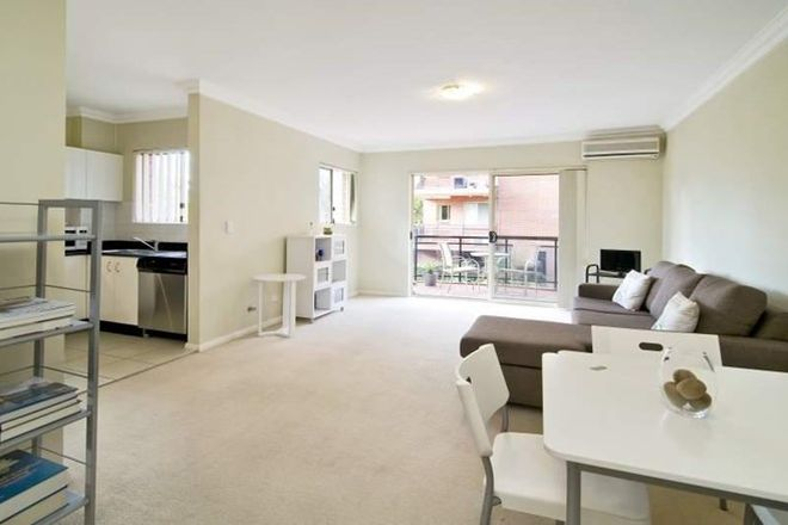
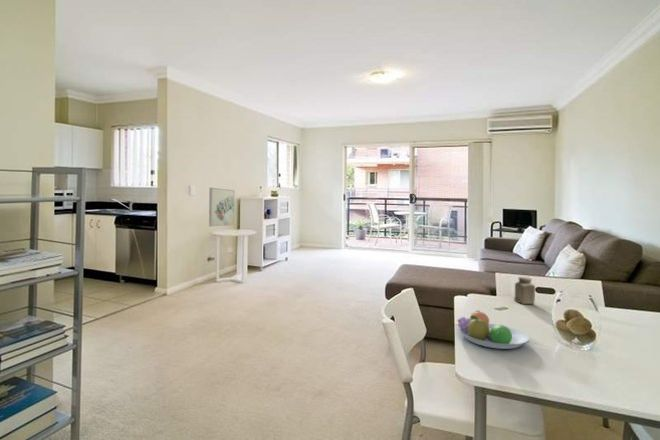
+ wall art (222, 207)
+ fruit bowl (491, 327)
+ salt shaker (524, 289)
